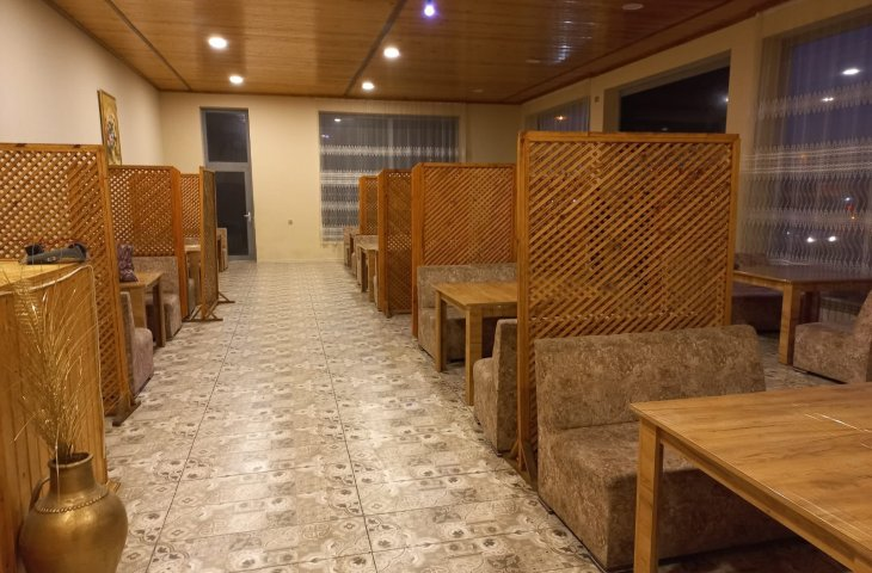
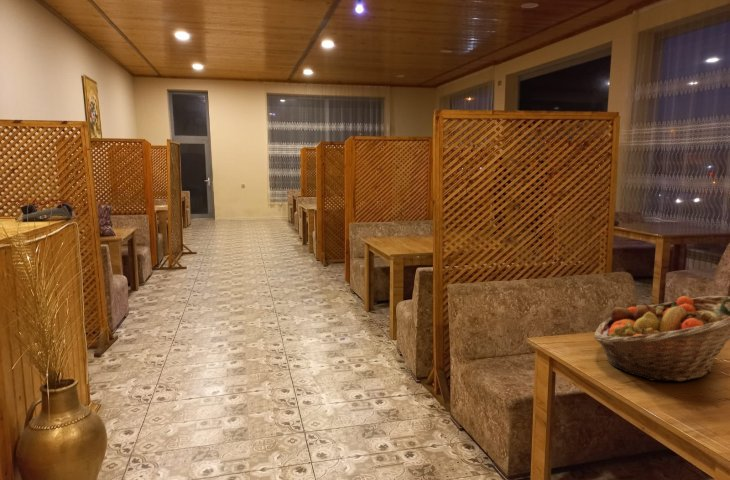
+ fruit basket (667, 330)
